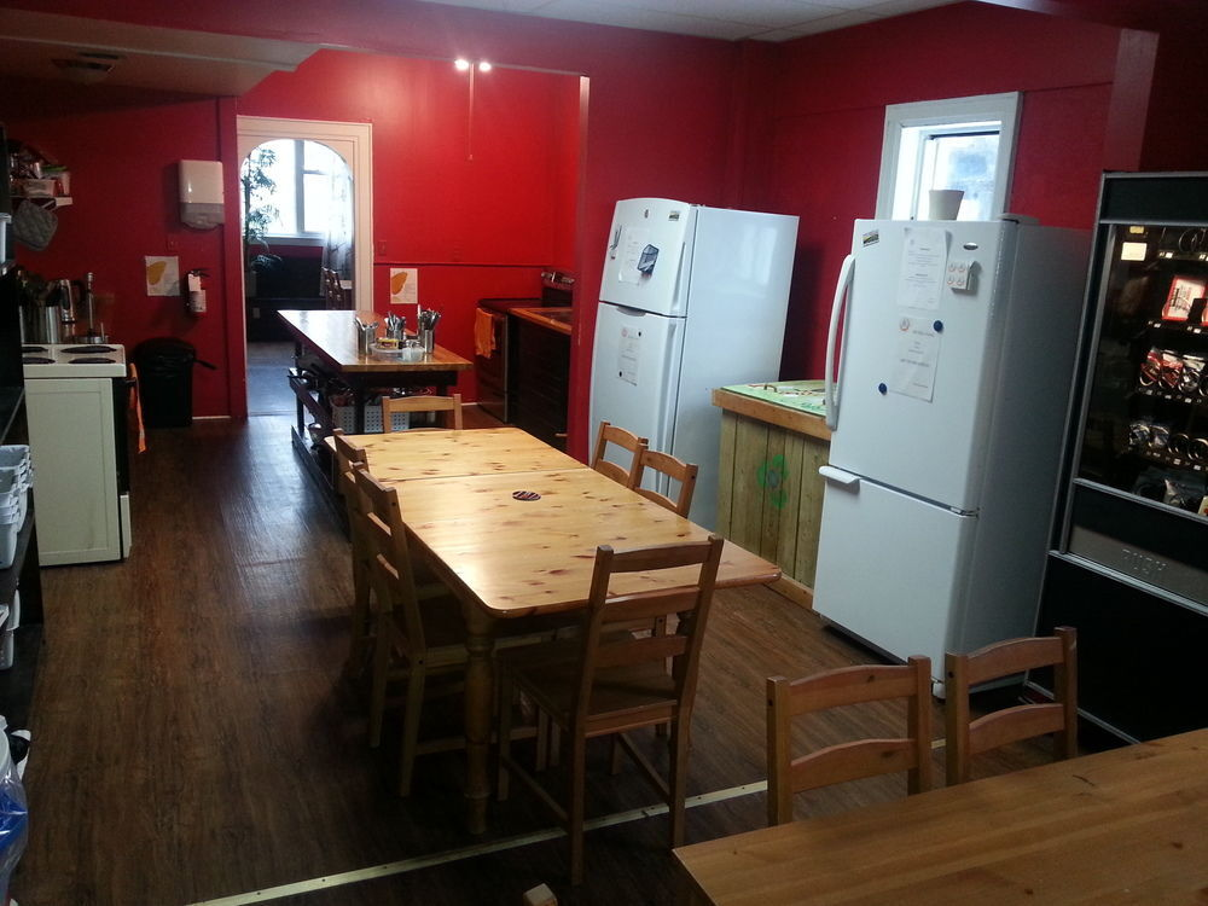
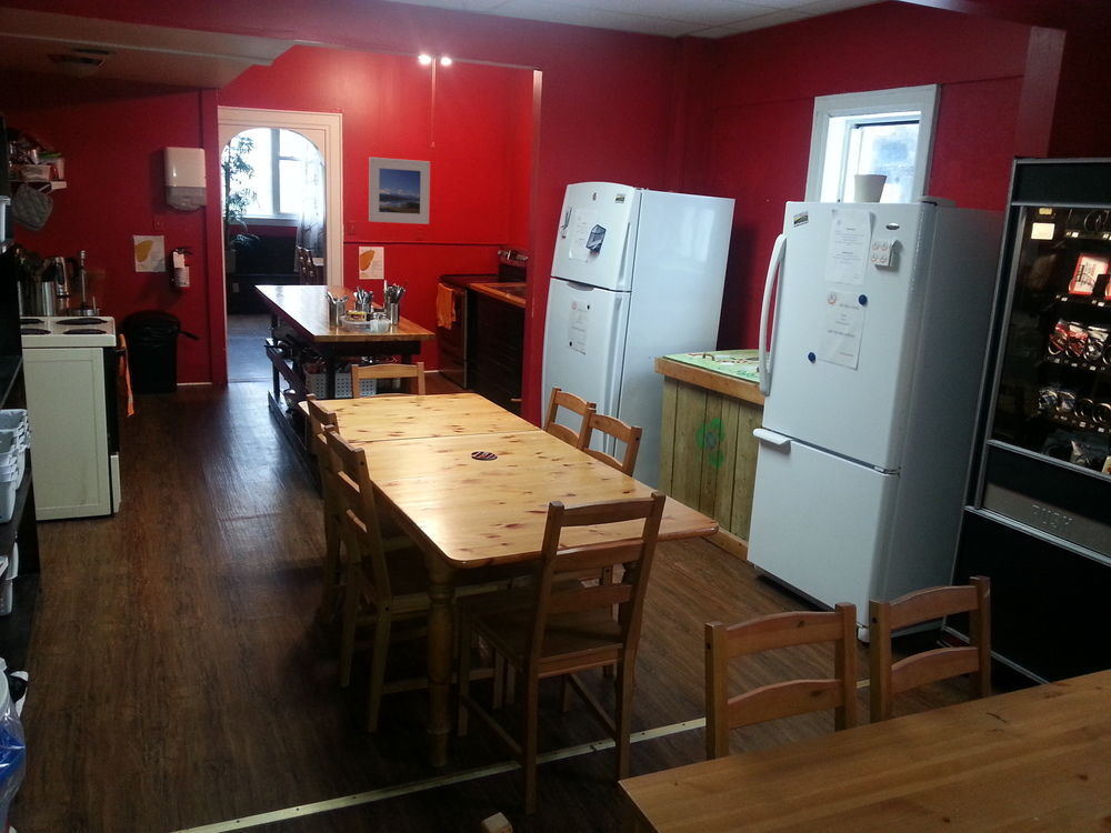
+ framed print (399, 191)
